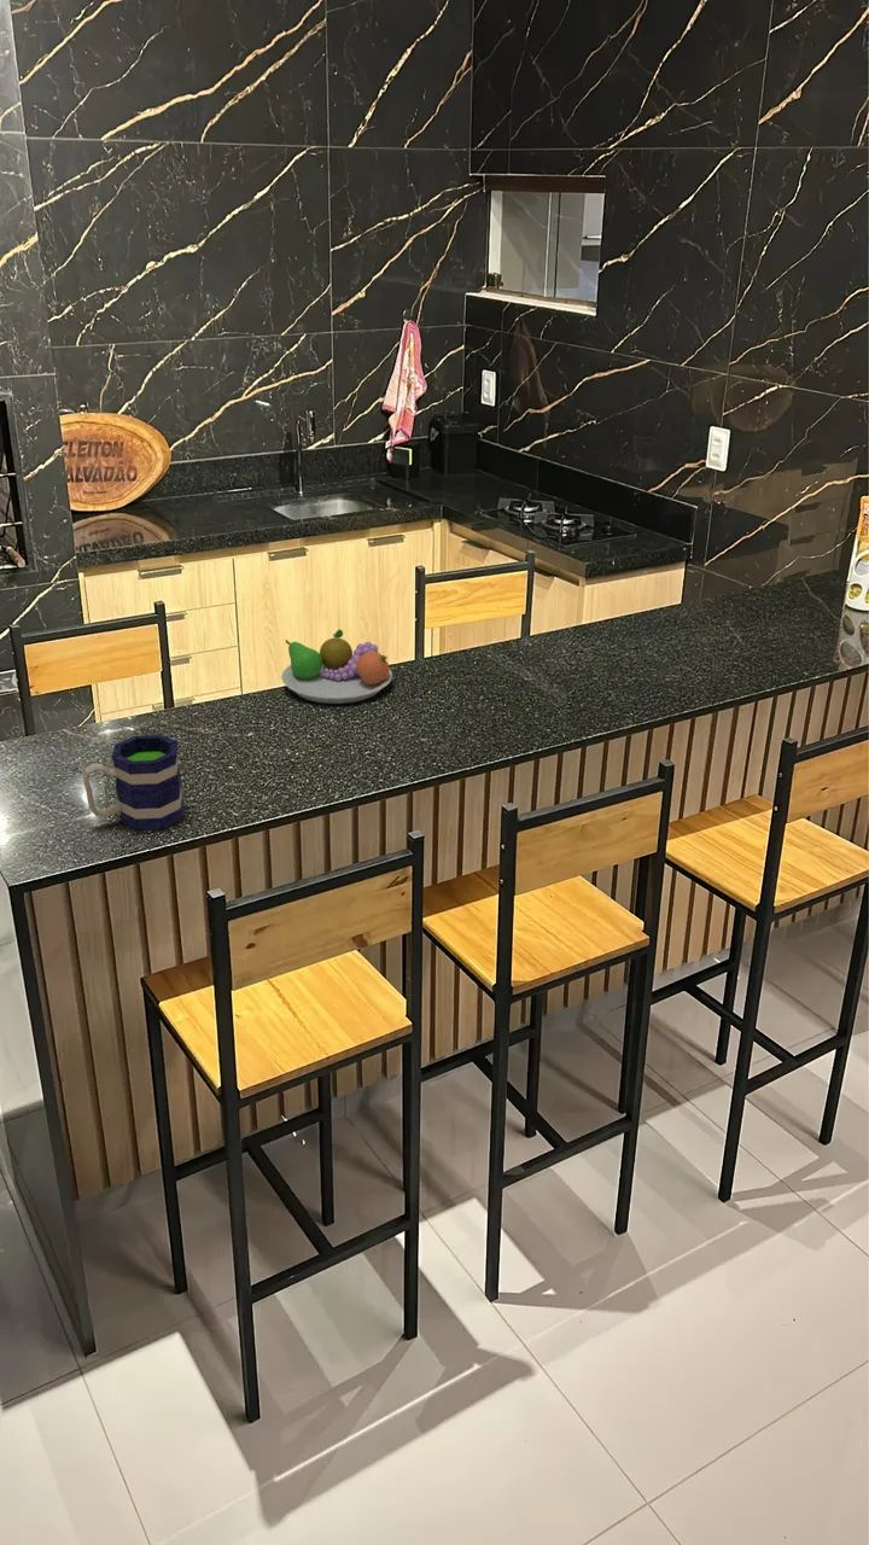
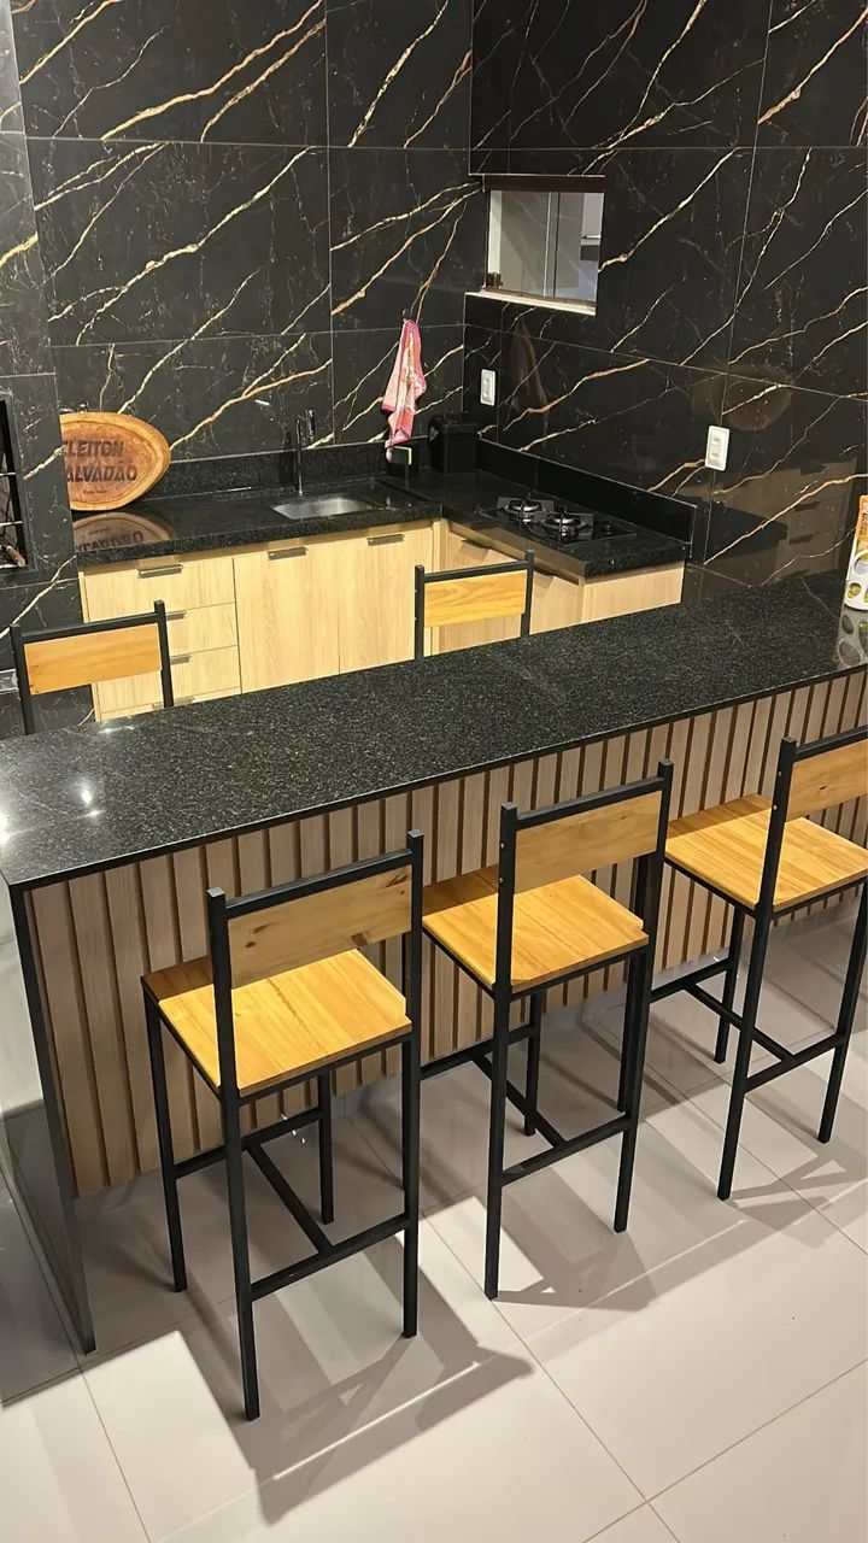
- mug (134, 785)
- fruit bowl (334, 663)
